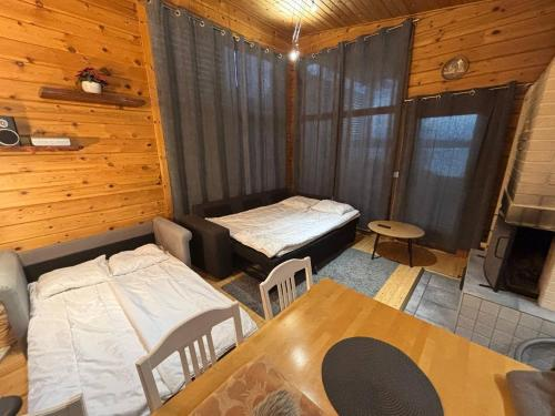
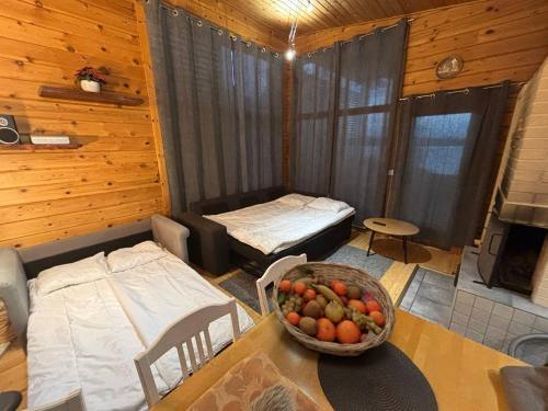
+ fruit basket (329, 305)
